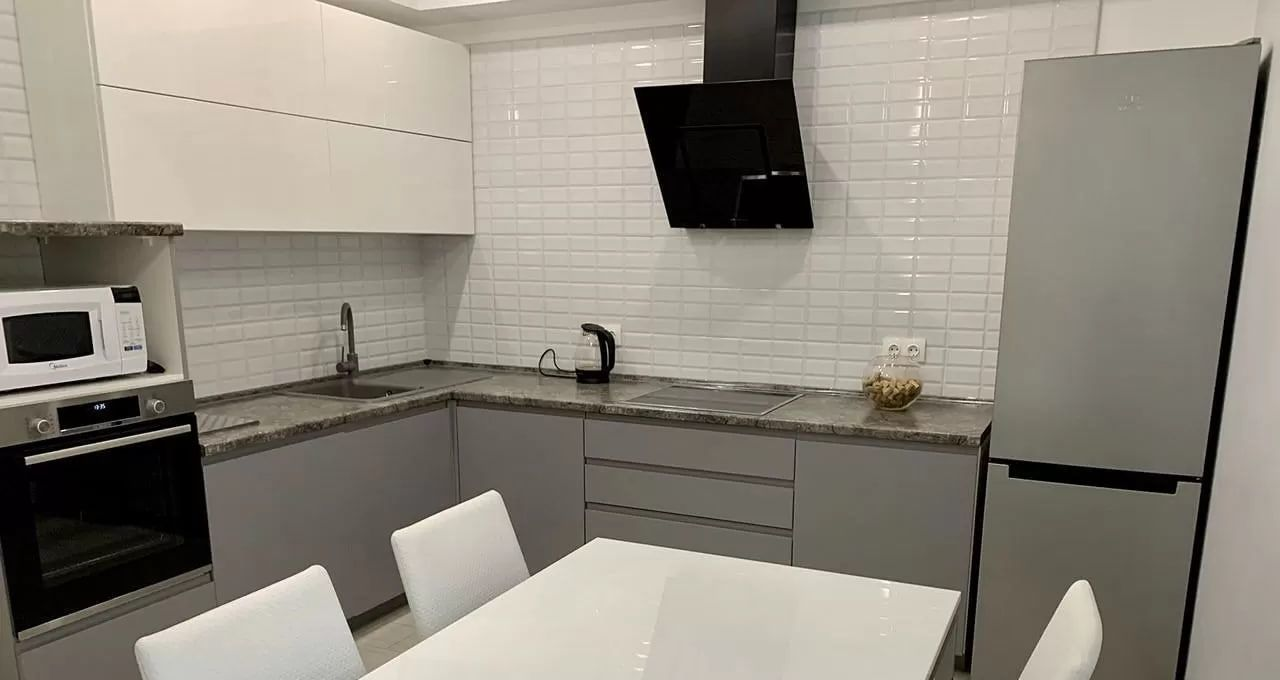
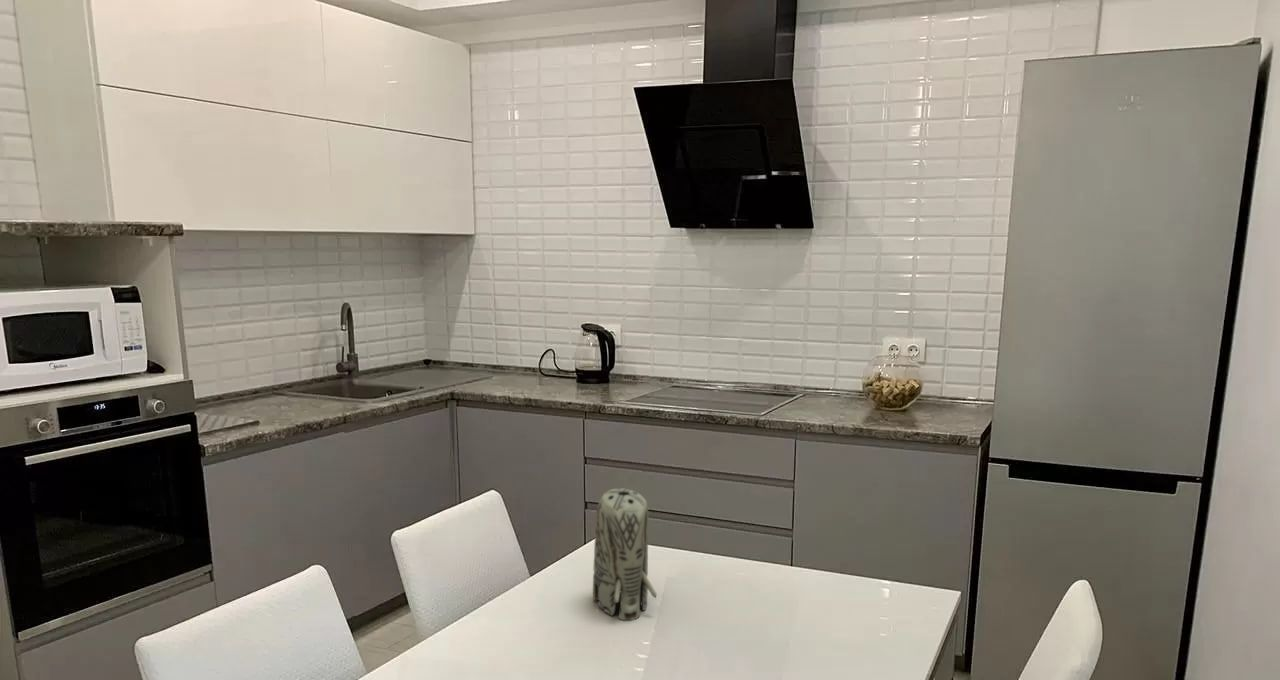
+ toy elephant (623, 550)
